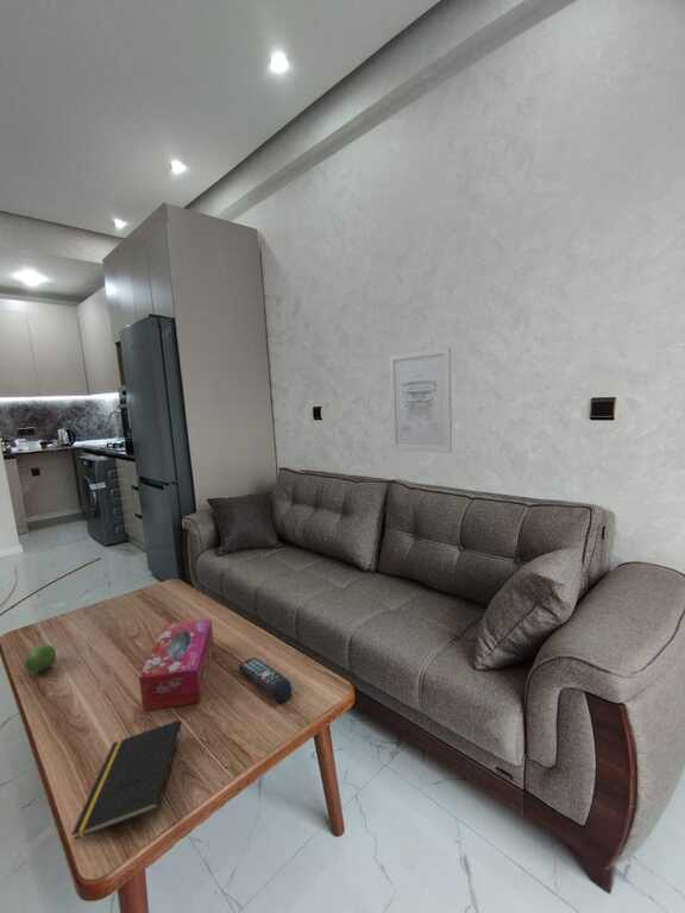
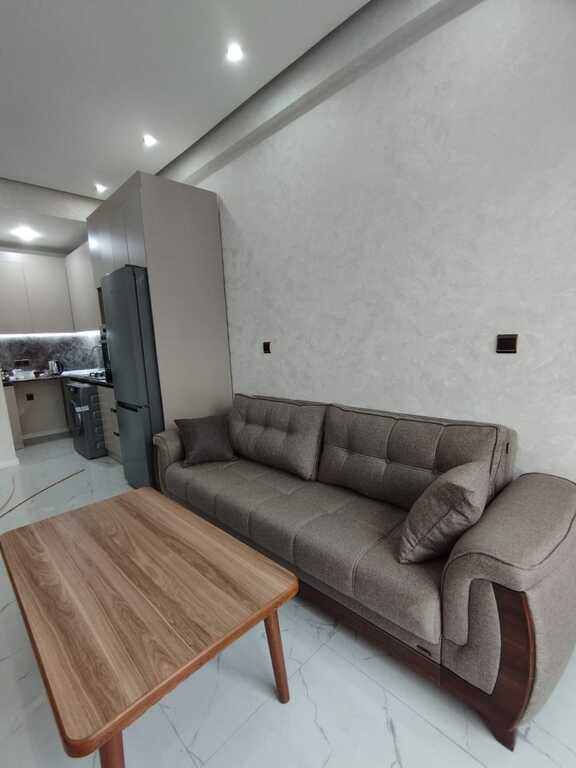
- notepad (133, 772)
- remote control (264, 676)
- wall art (419, 402)
- tissue box (181, 659)
- fruit (40, 656)
